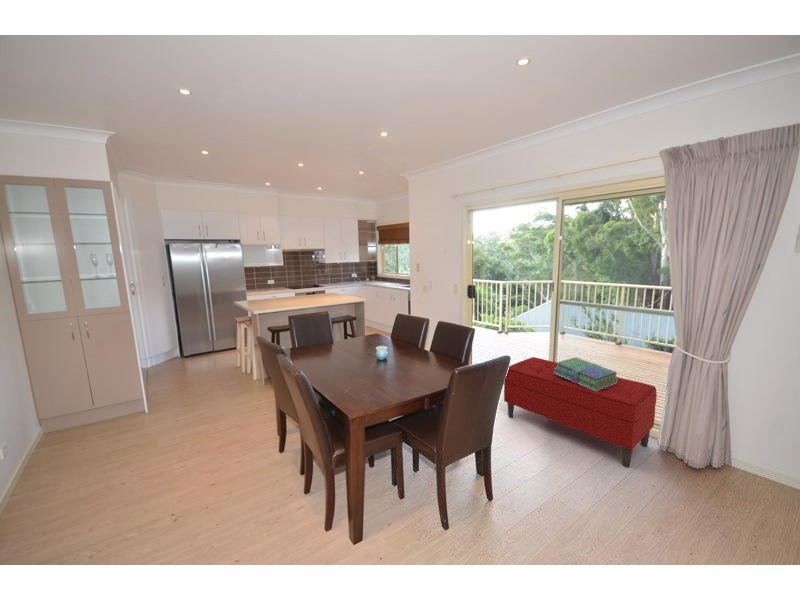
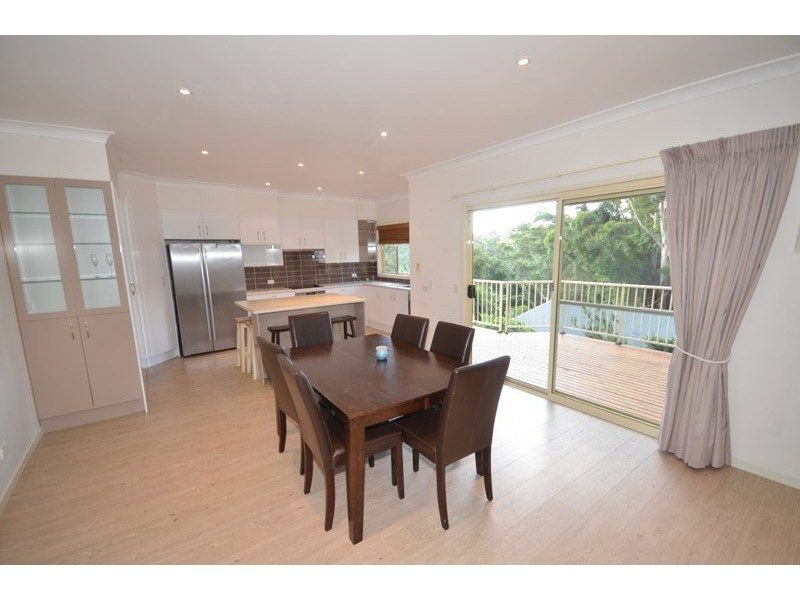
- stack of books (584, 373)
- bench (572, 403)
